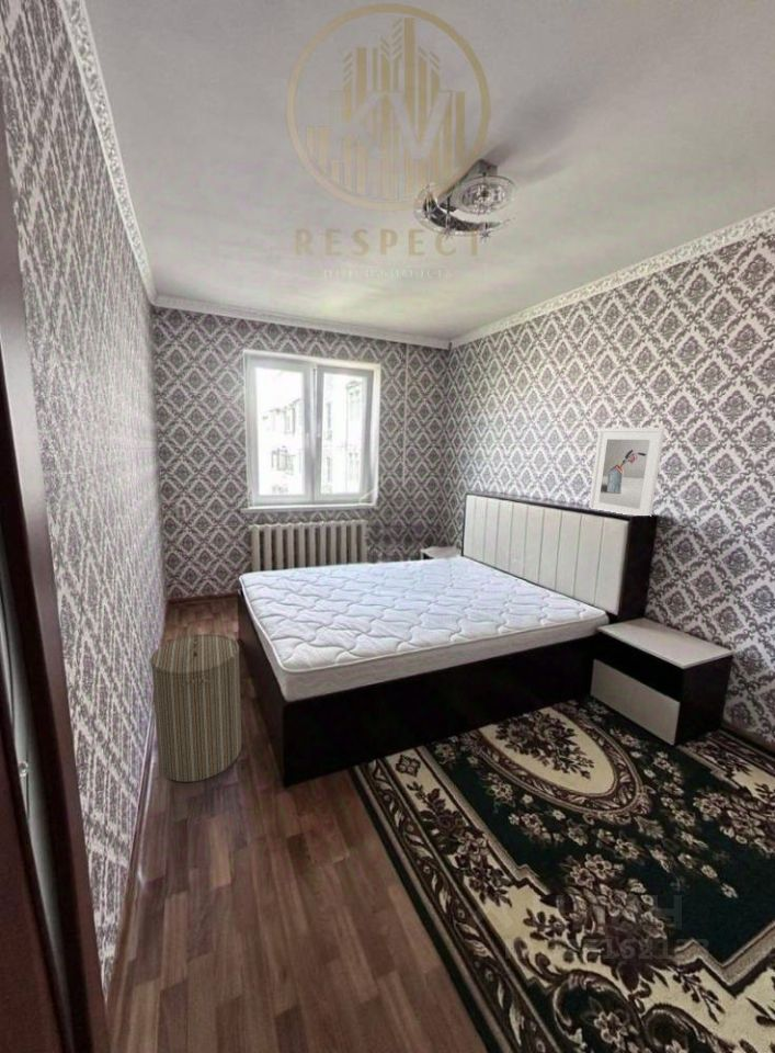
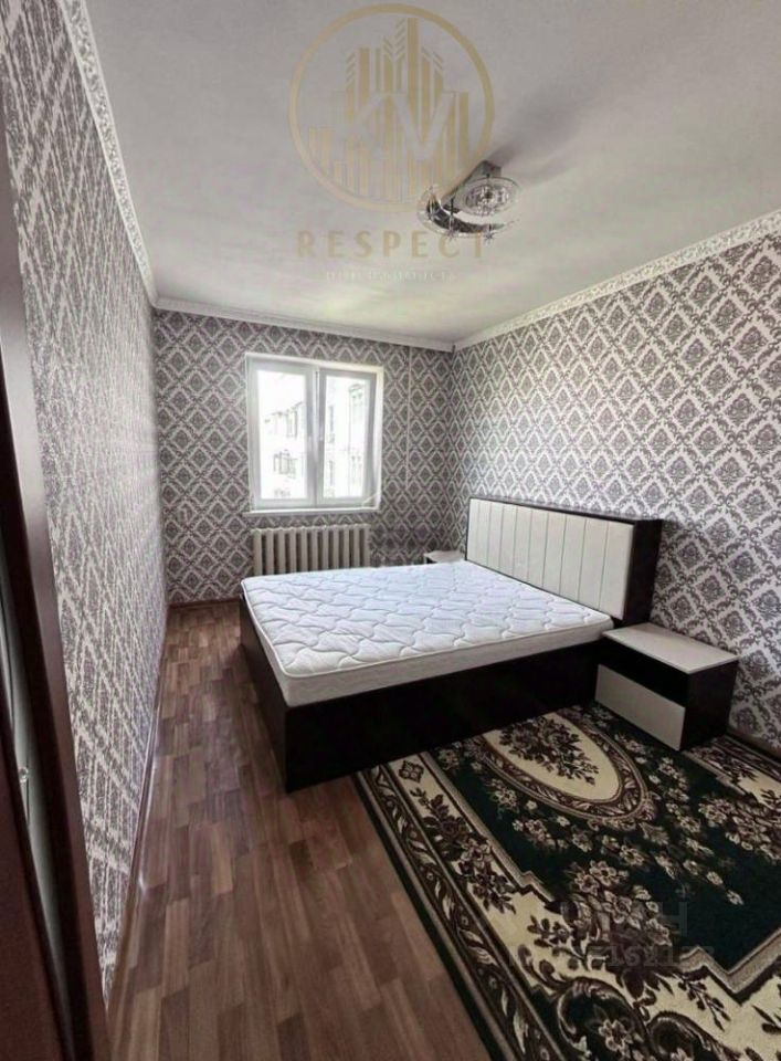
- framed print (623, 473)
- laundry hamper (198, 695)
